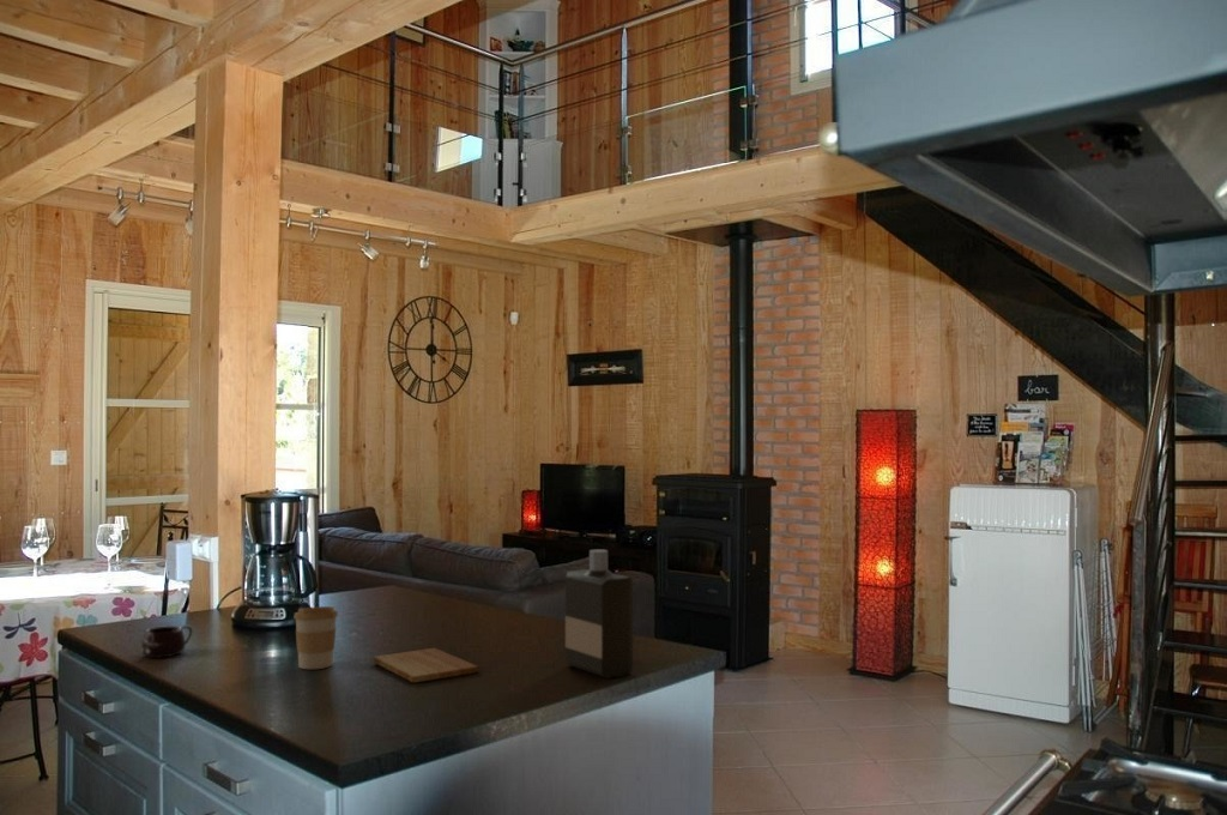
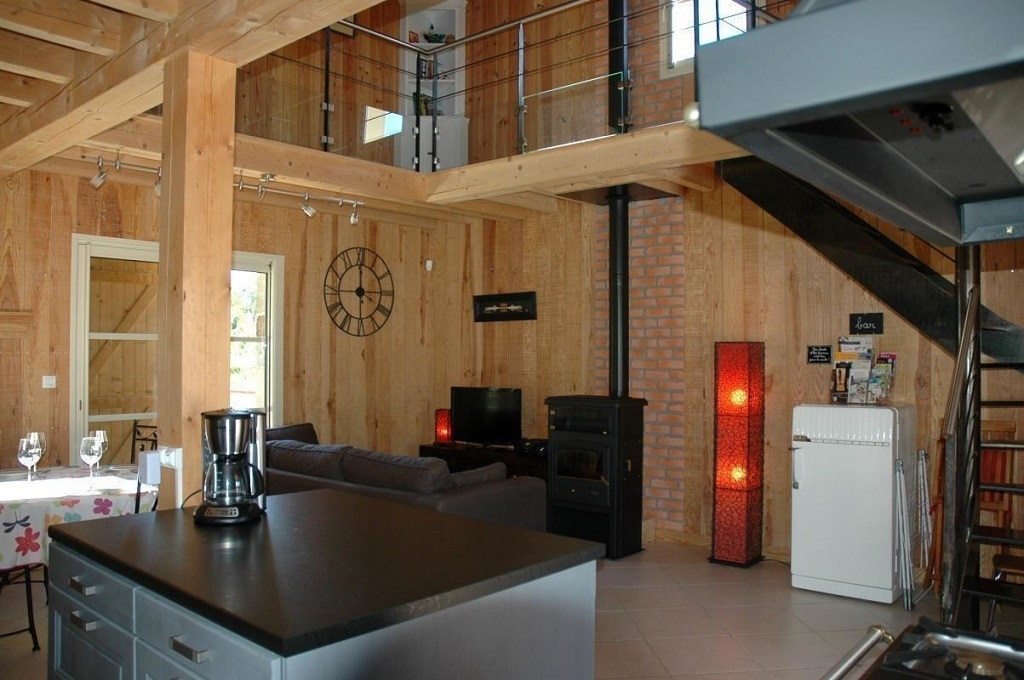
- cutting board (424, 664)
- mug (168, 640)
- bottle (598, 609)
- coffee cup (315, 635)
